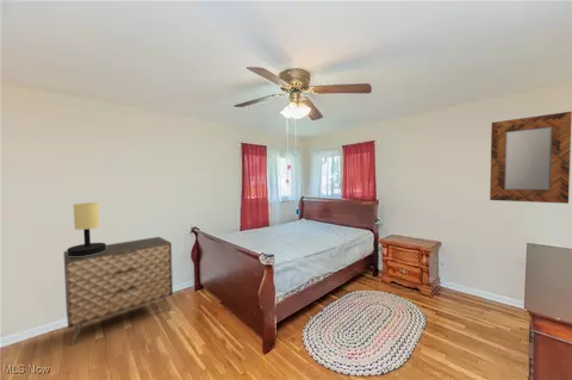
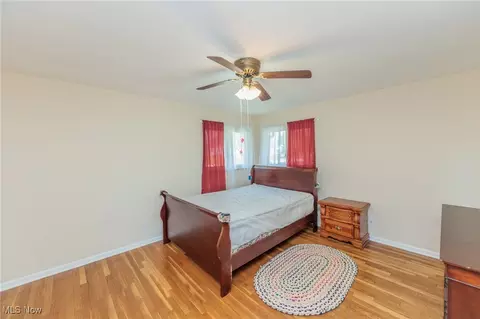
- table lamp (86, 228)
- dresser (122, 282)
- home mirror (527, 160)
